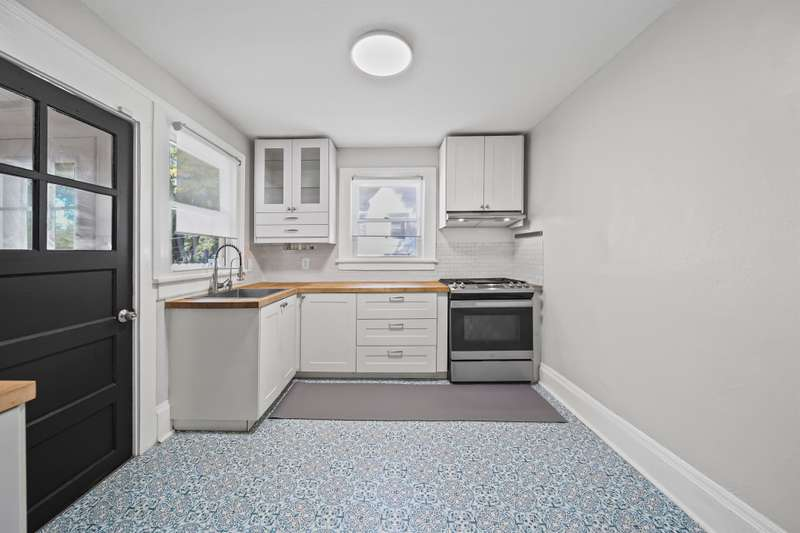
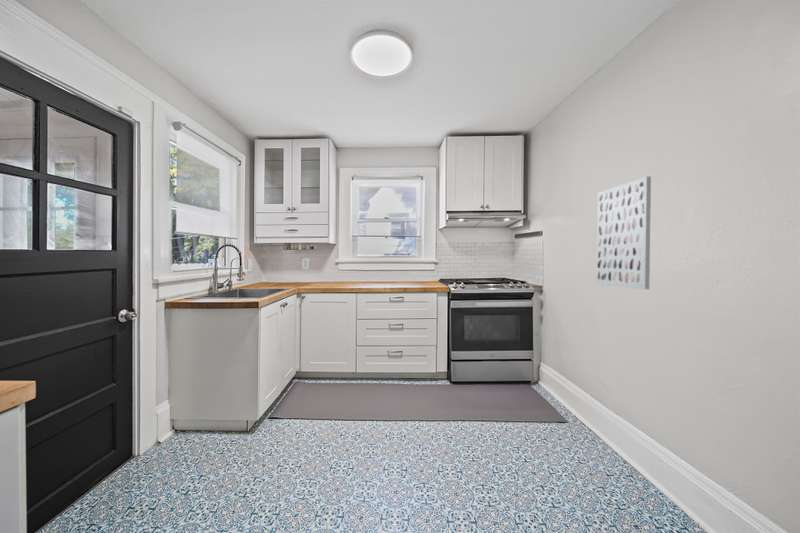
+ wall art (620, 236)
